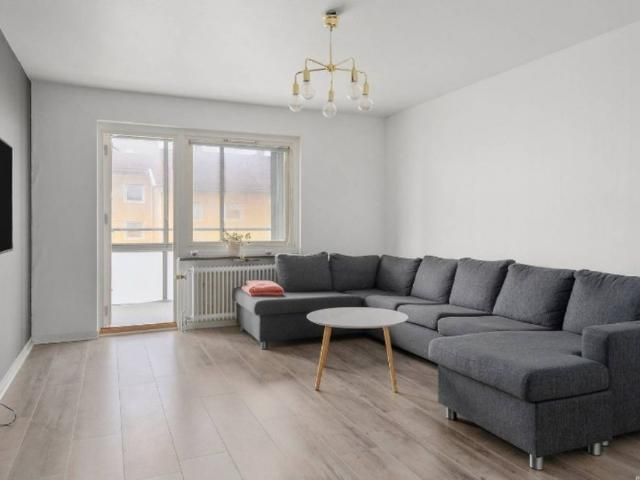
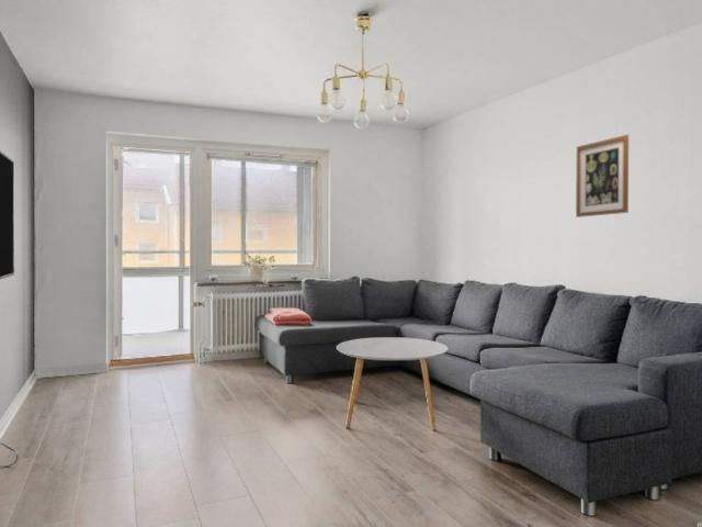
+ wall art (601, 178)
